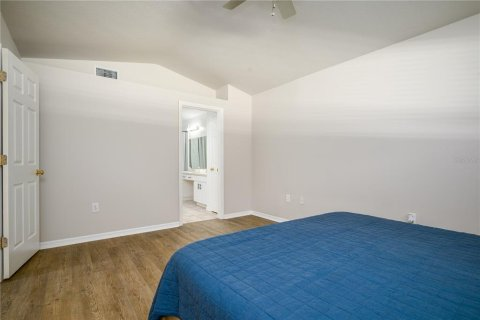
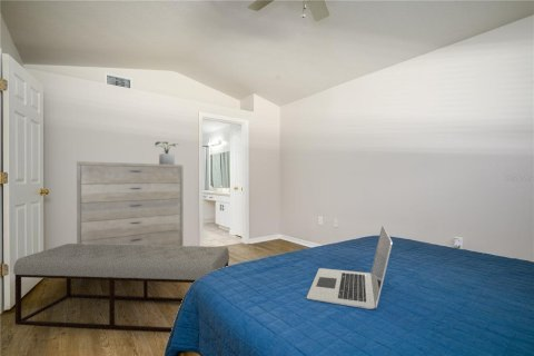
+ dresser (132, 217)
+ bench (130, 279)
+ laptop (346, 270)
+ potted plant (166, 152)
